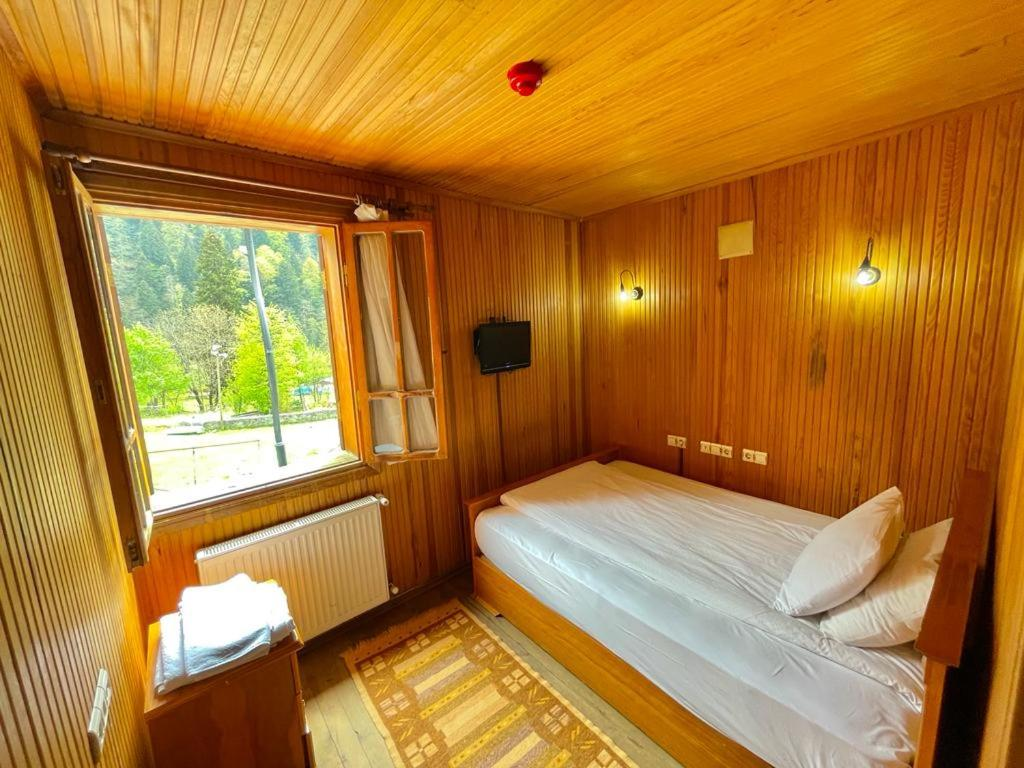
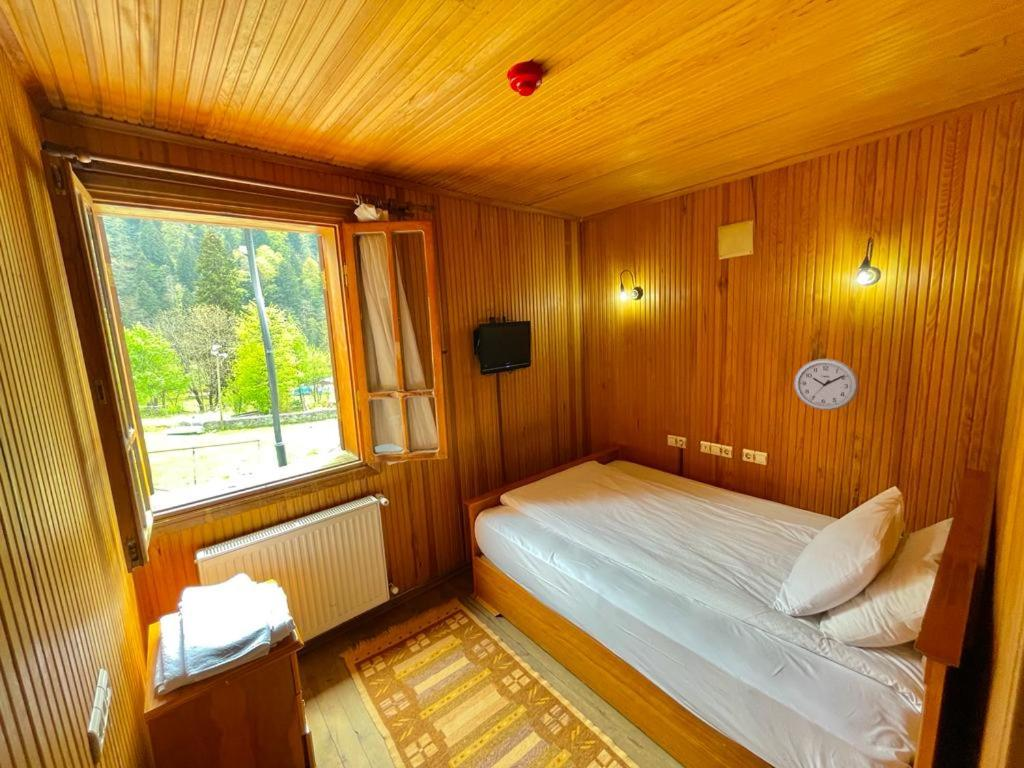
+ wall clock (824, 384)
